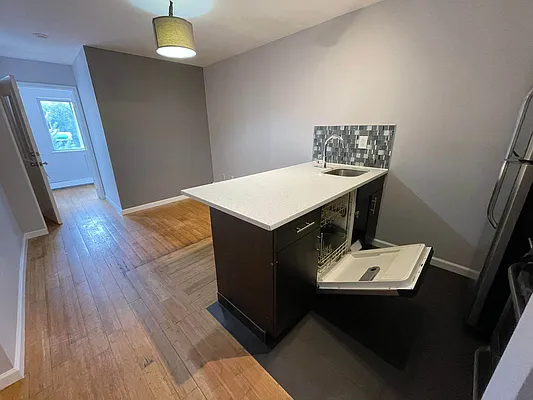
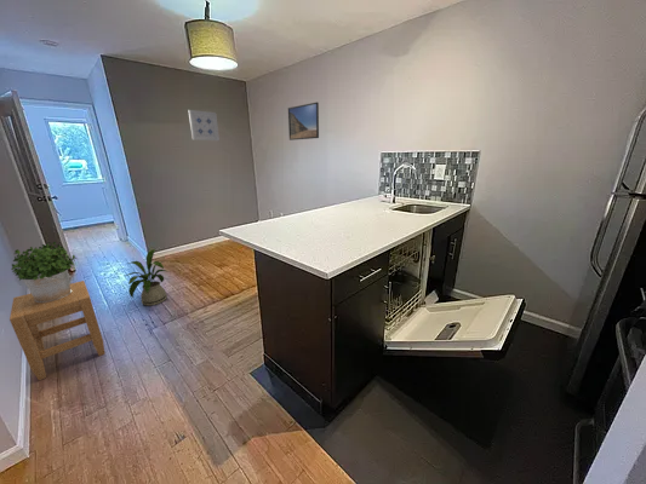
+ house plant (144, 280)
+ stool (62, 327)
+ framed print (302, 122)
+ potted plant (48, 270)
+ wall art (204, 126)
